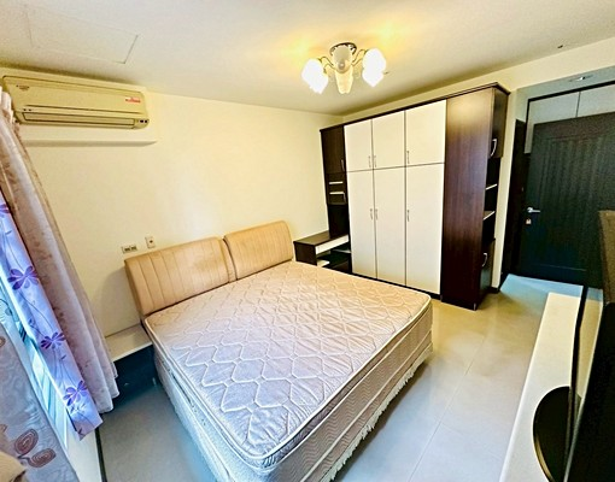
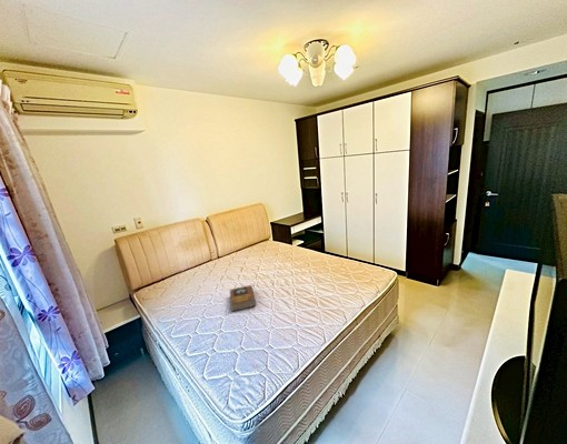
+ book (242, 296)
